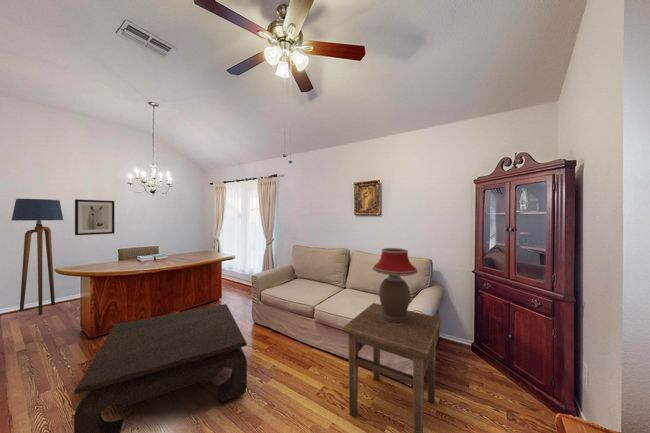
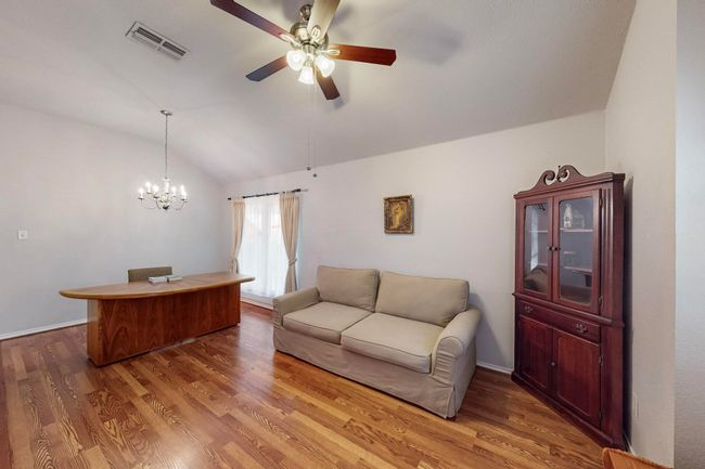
- floor lamp (38, 255)
- coffee table (175, 357)
- side table (392, 368)
- wall art (95, 217)
- table lamp (394, 283)
